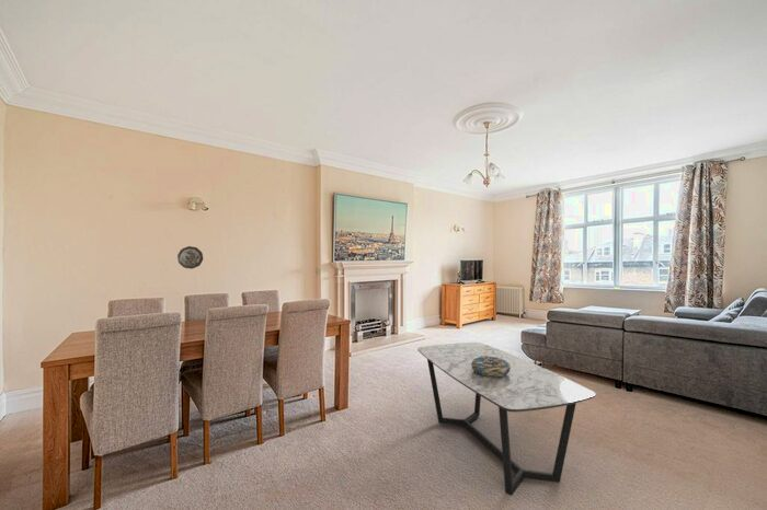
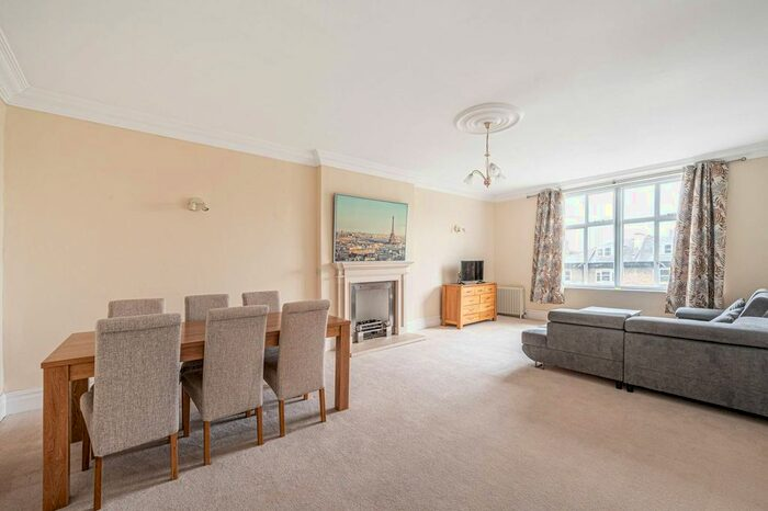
- decorative plate (190, 257)
- coffee table (491, 402)
- decorative bowl (490, 366)
